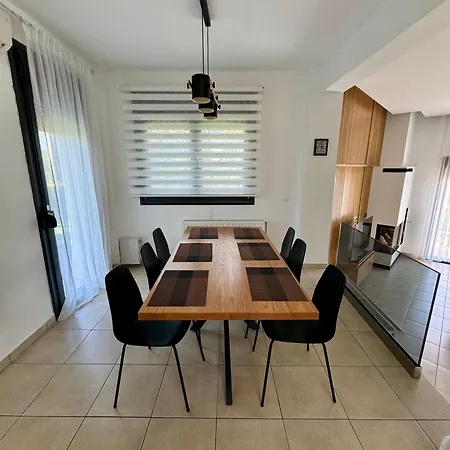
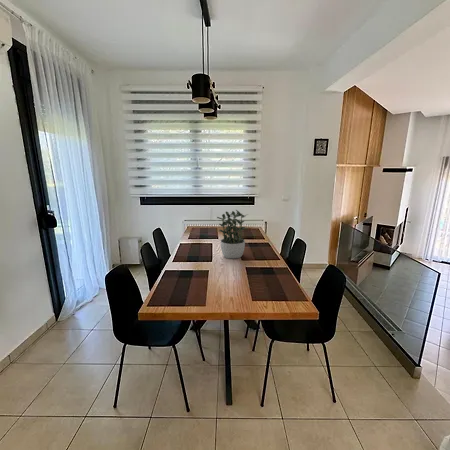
+ potted plant (231, 232)
